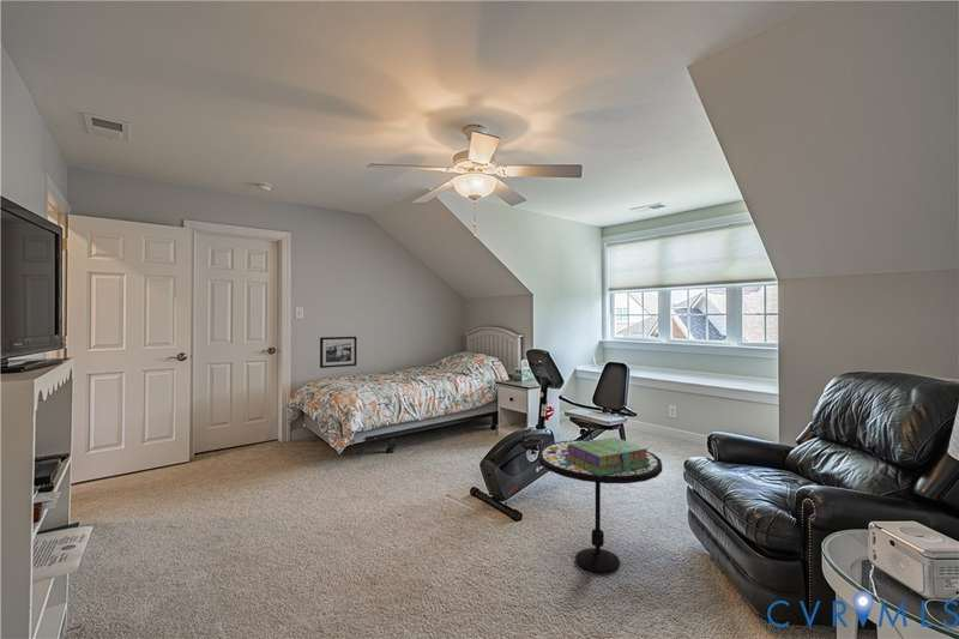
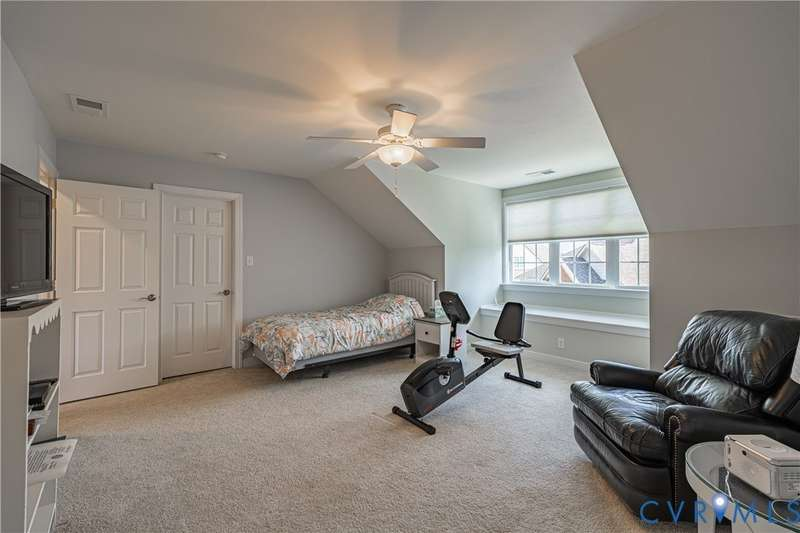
- side table (597, 508)
- stack of books (607, 453)
- picture frame (338, 351)
